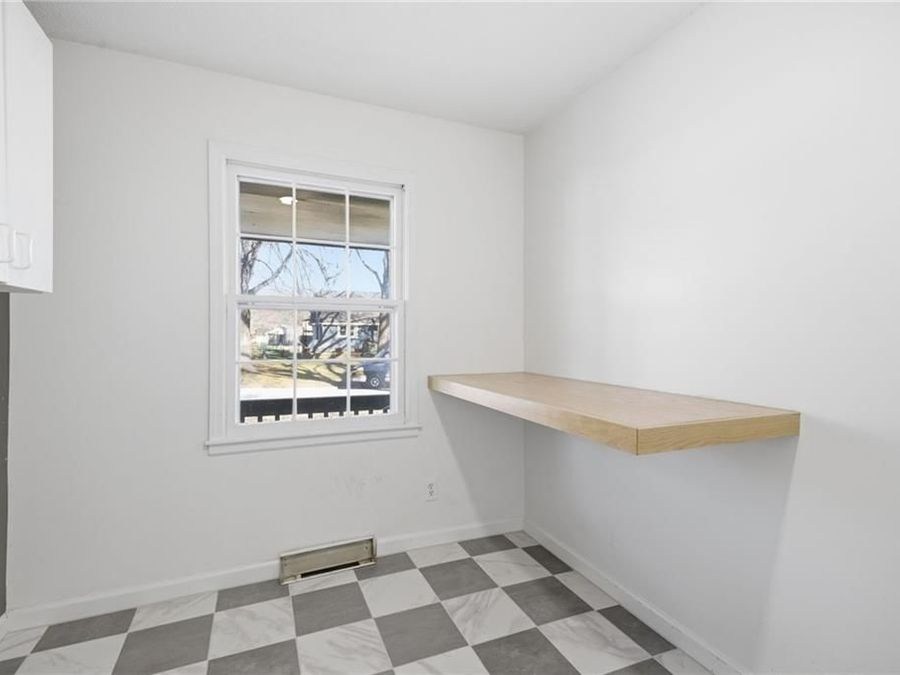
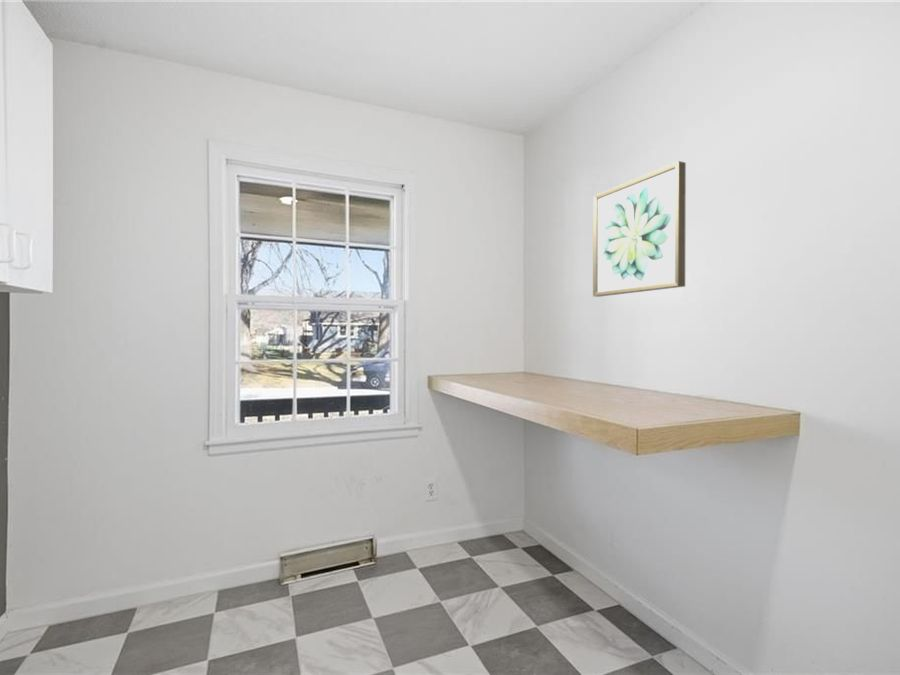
+ wall art (634, 236)
